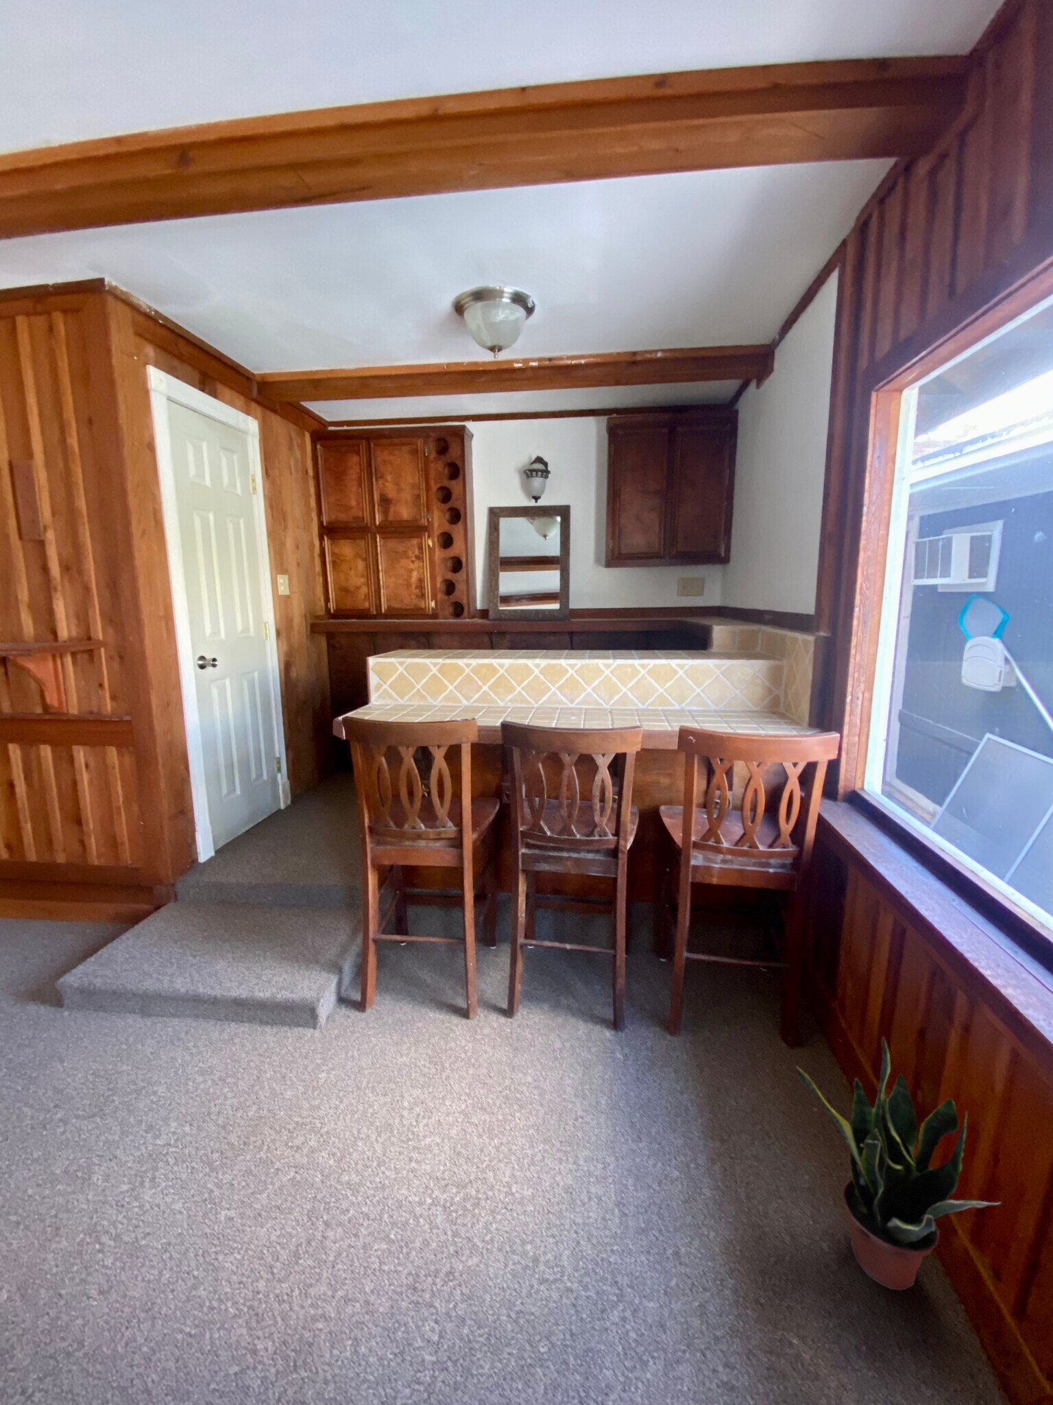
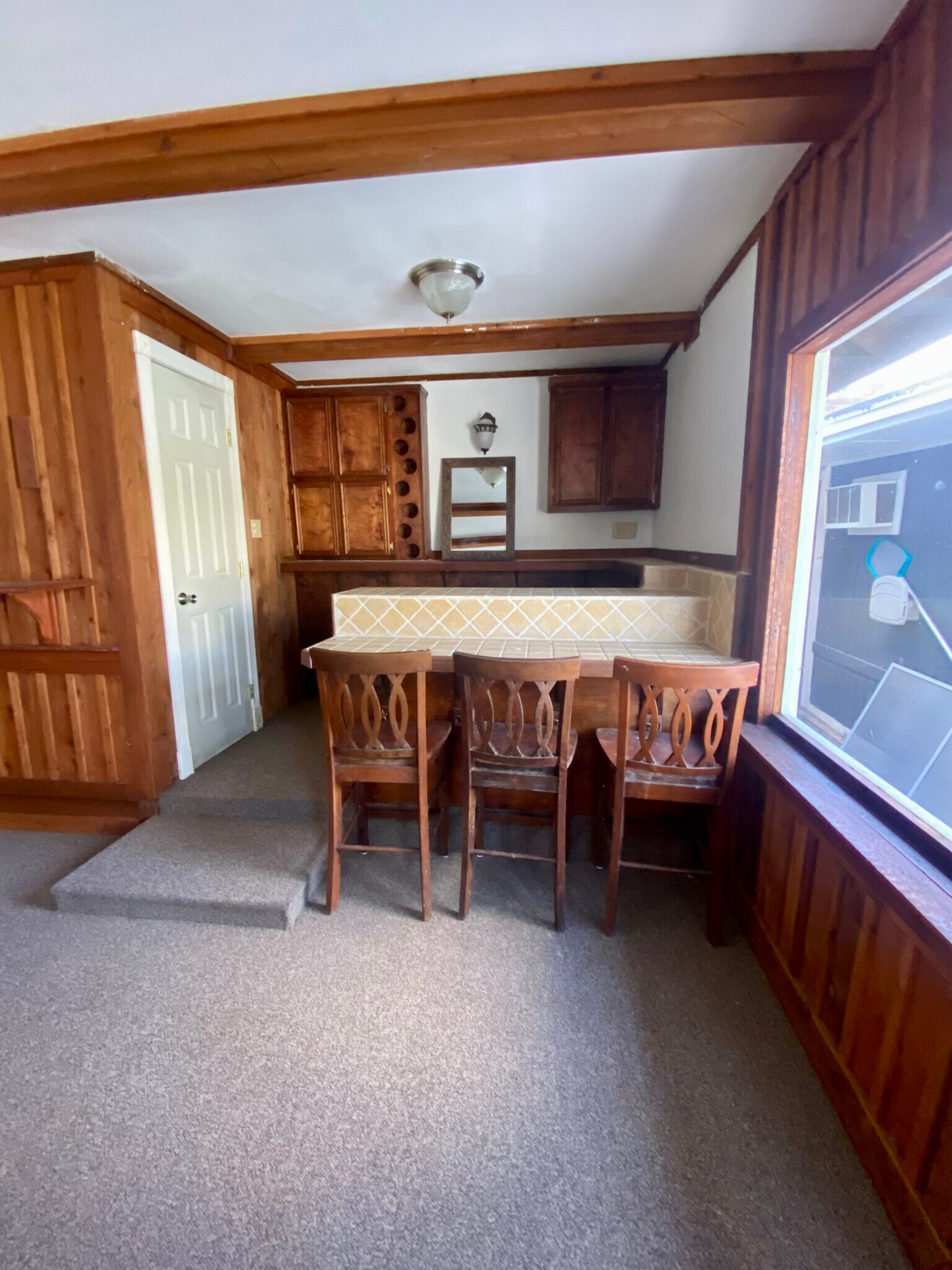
- potted plant (880, 1169)
